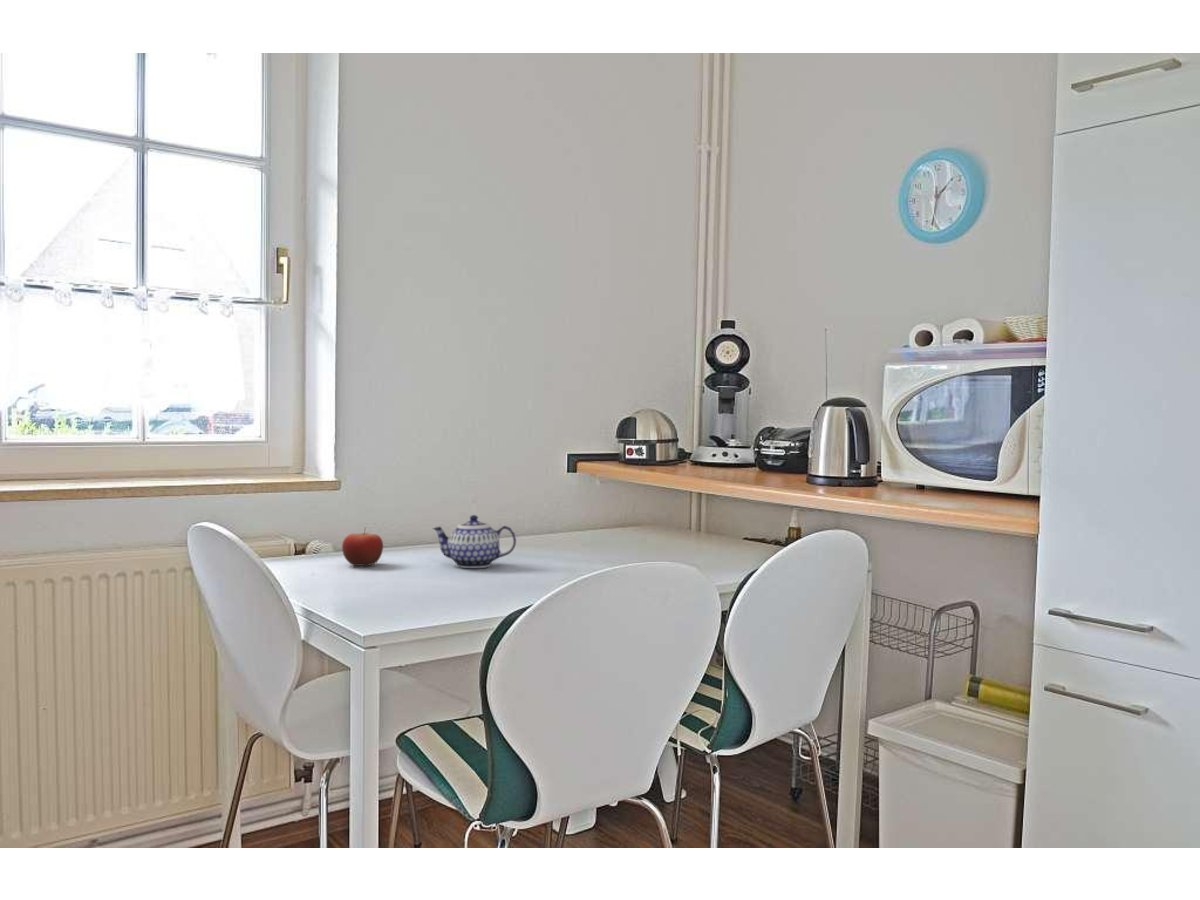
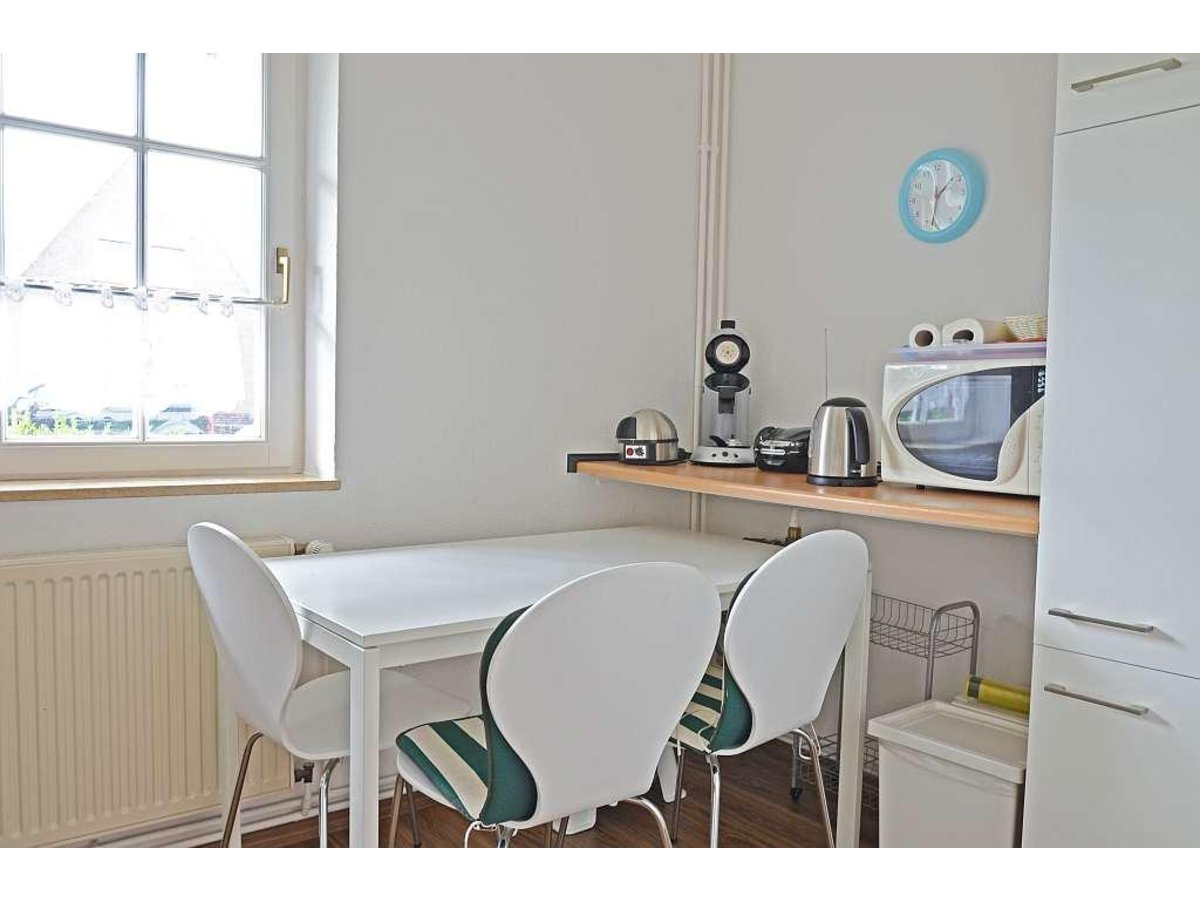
- teapot (474, 540)
- fruit (362, 546)
